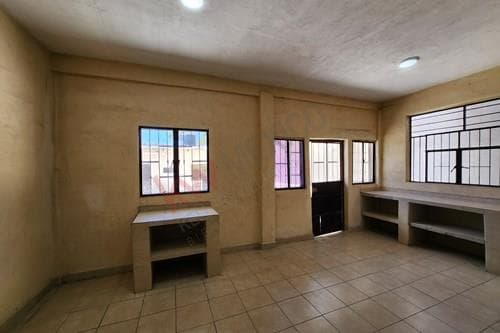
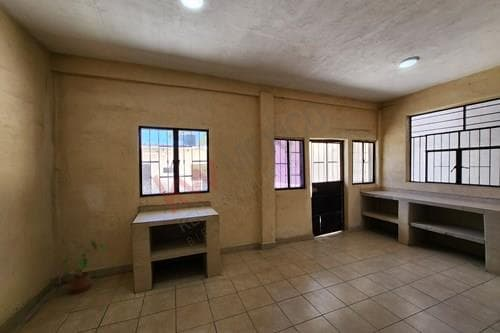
+ house plant (83, 267)
